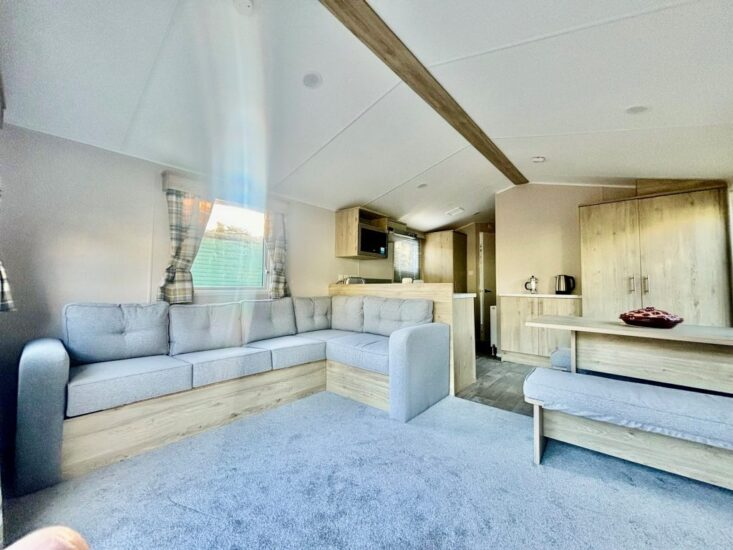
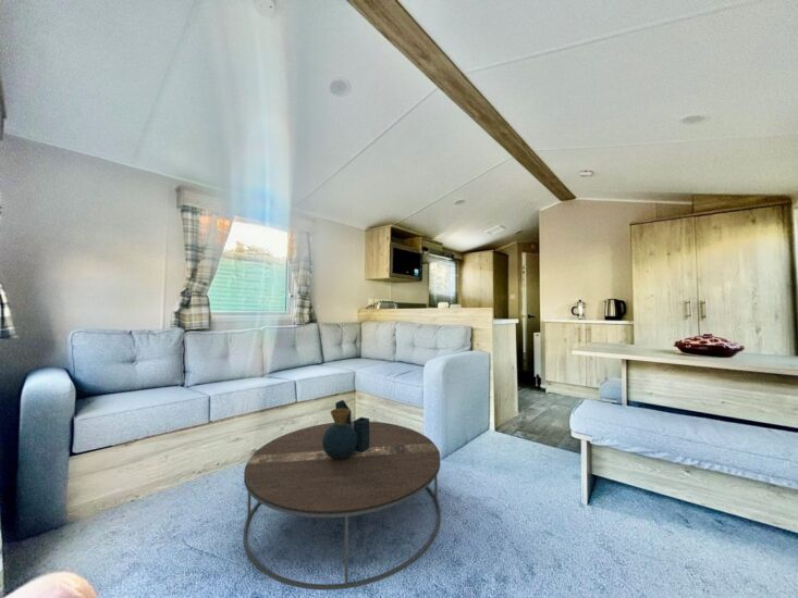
+ coffee table (346, 458)
